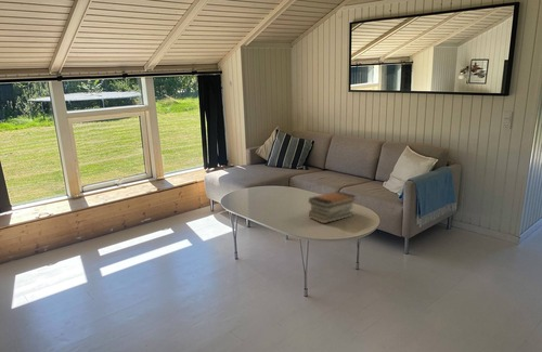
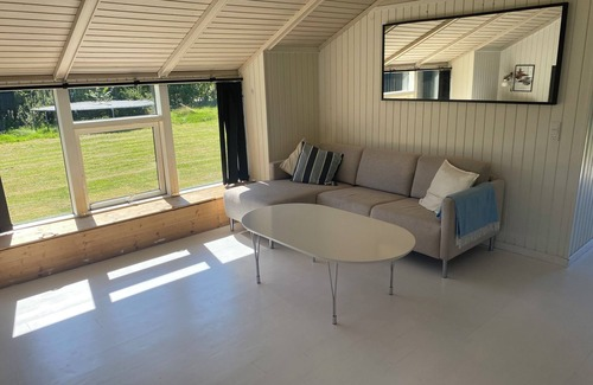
- book stack (332, 206)
